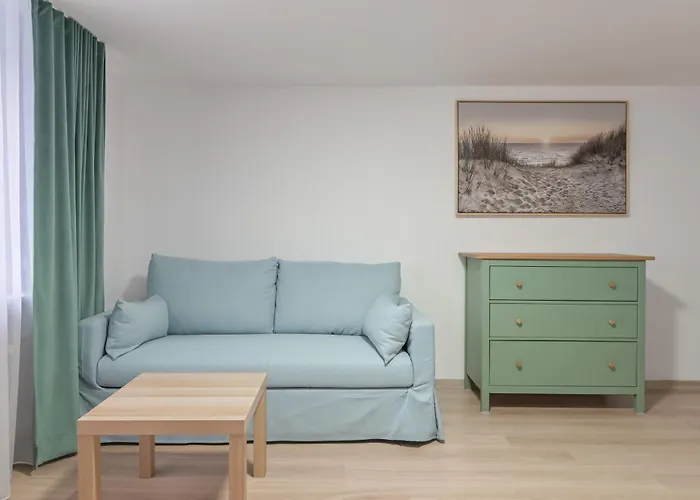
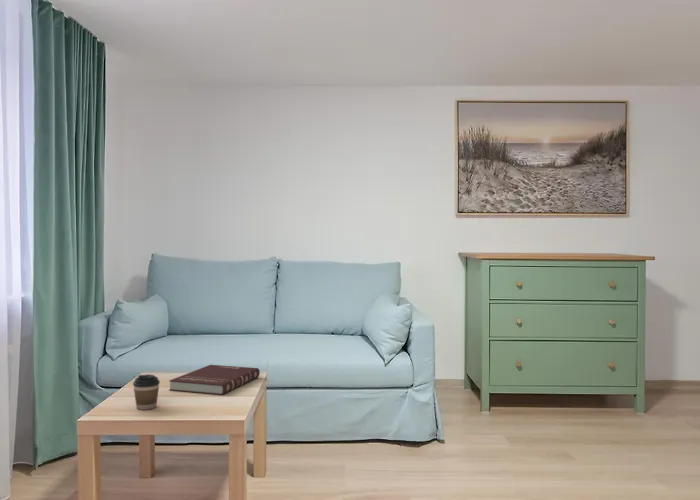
+ book (216, 378)
+ coffee cup (146, 390)
